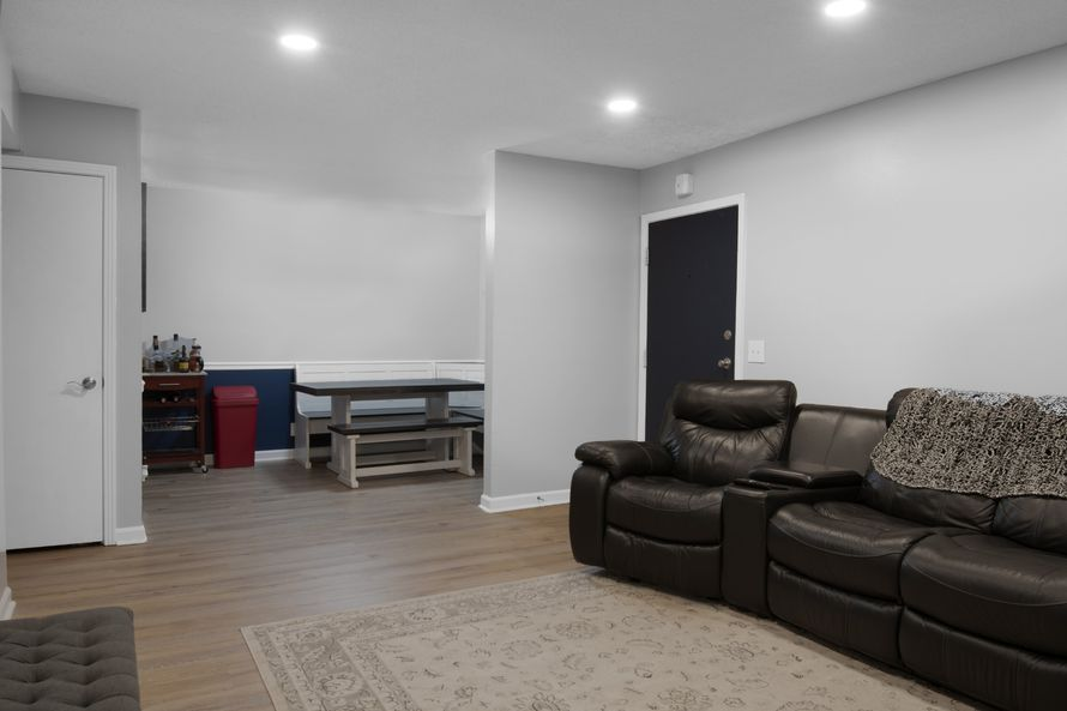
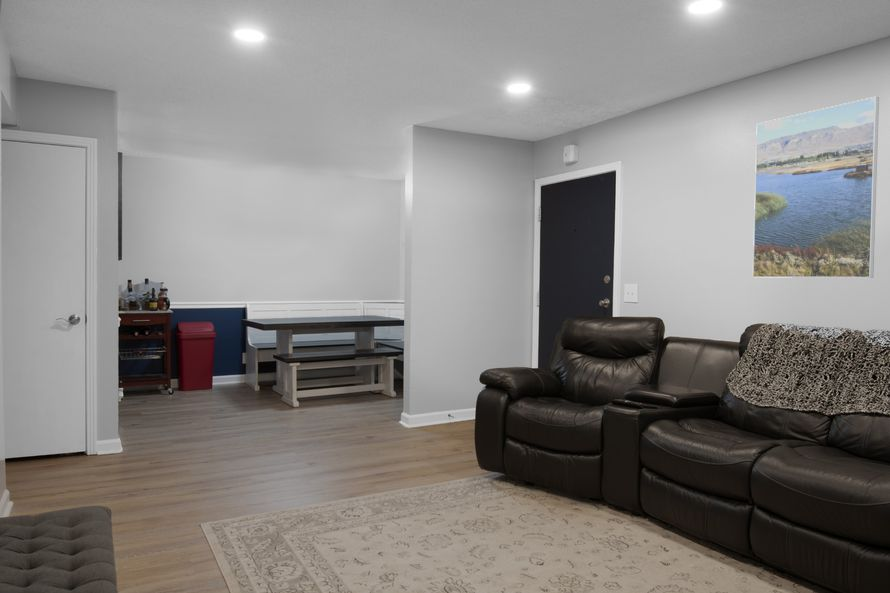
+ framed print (810, 194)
